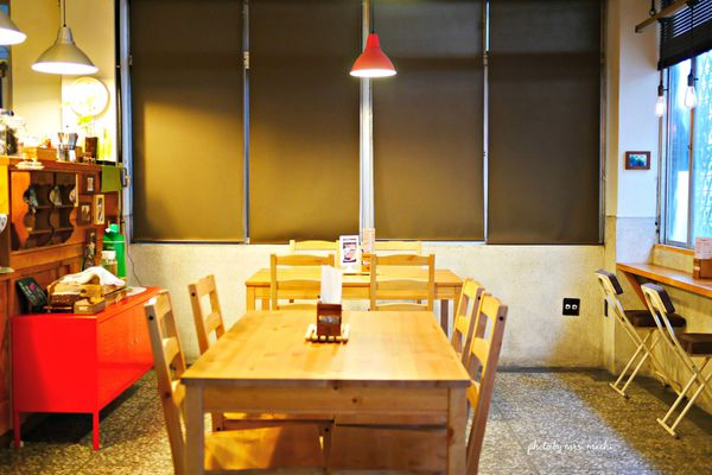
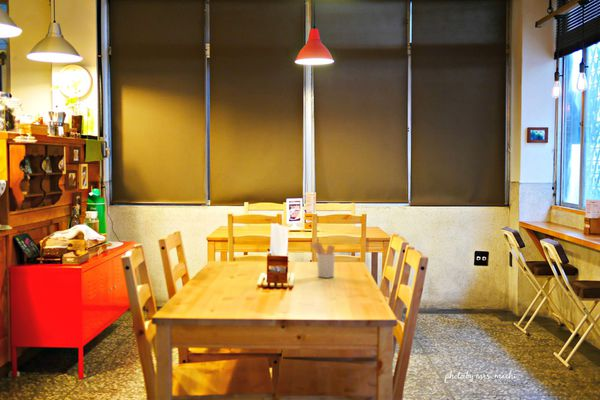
+ utensil holder (322, 258)
